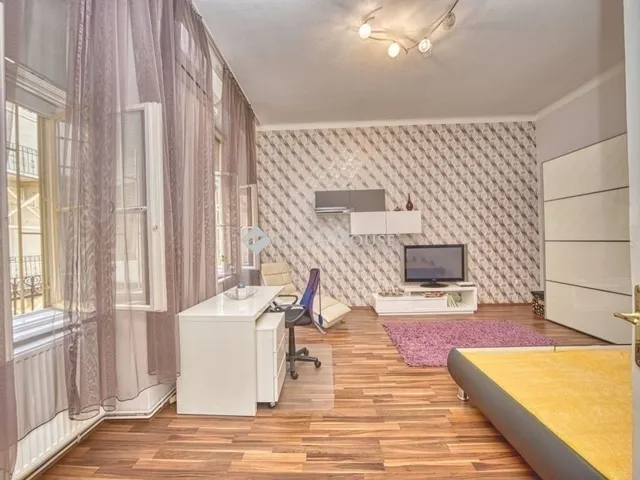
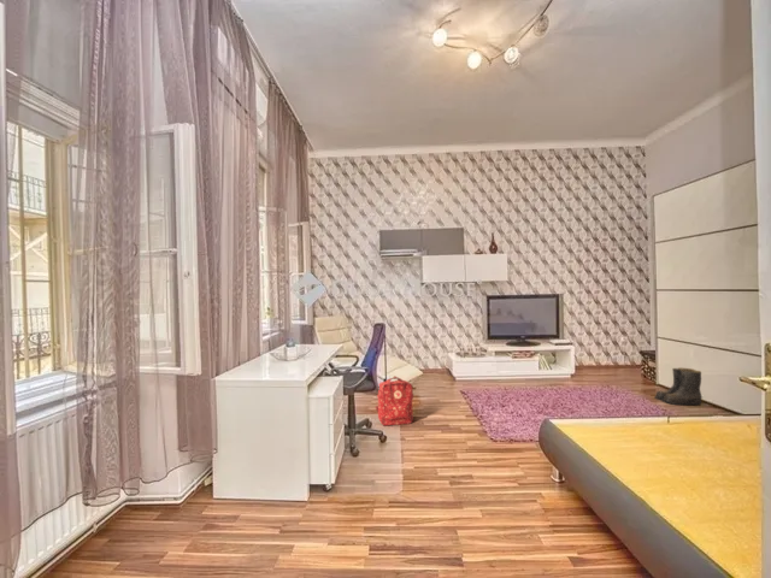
+ backpack (394, 399)
+ boots (677, 384)
